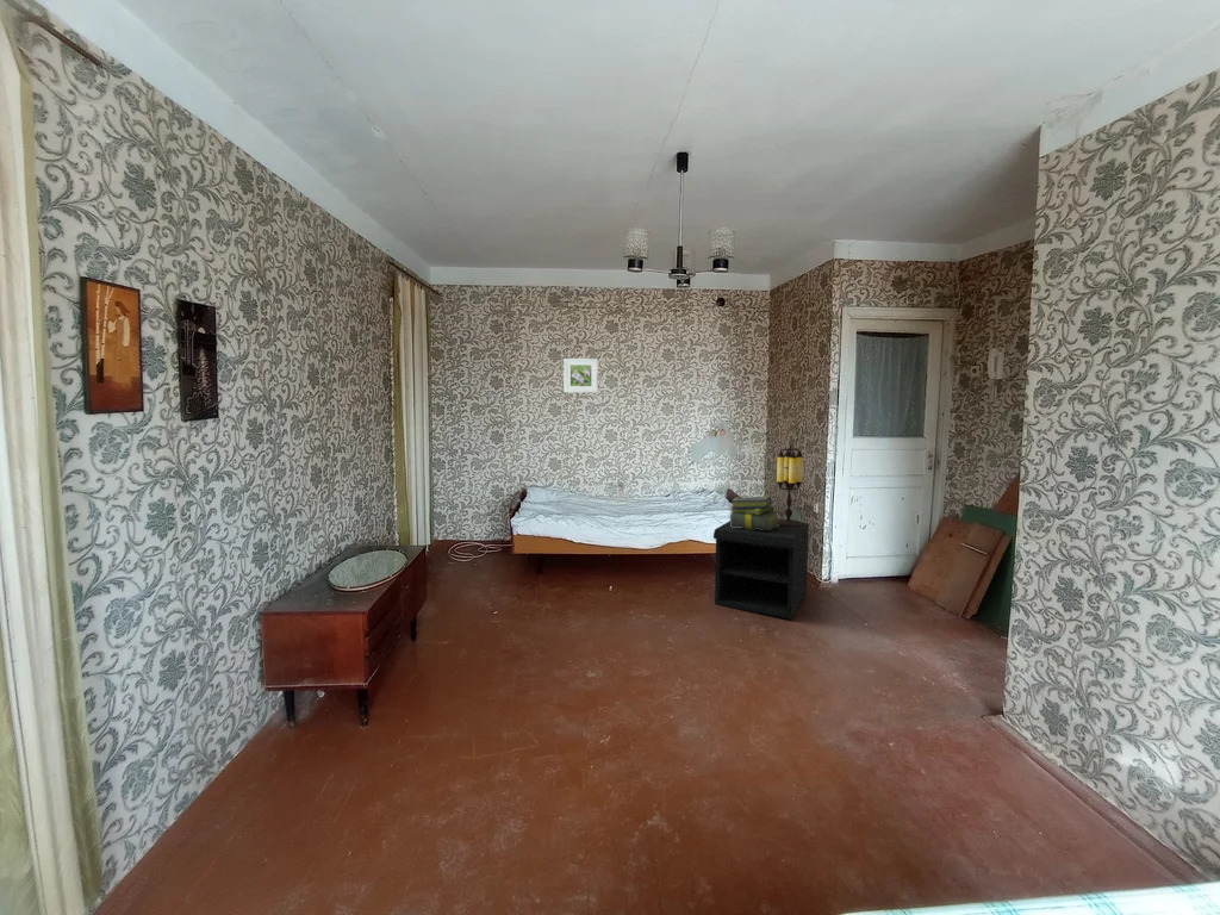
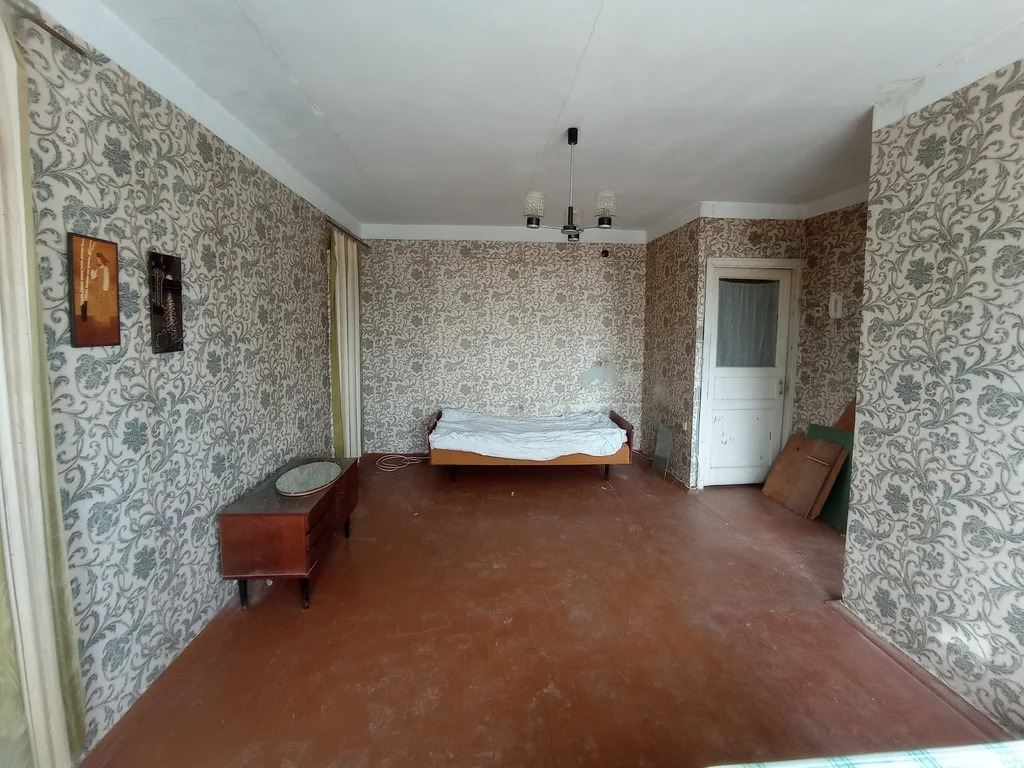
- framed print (580, 375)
- table lamp (789, 484)
- stack of books (752, 511)
- nightstand (761, 564)
